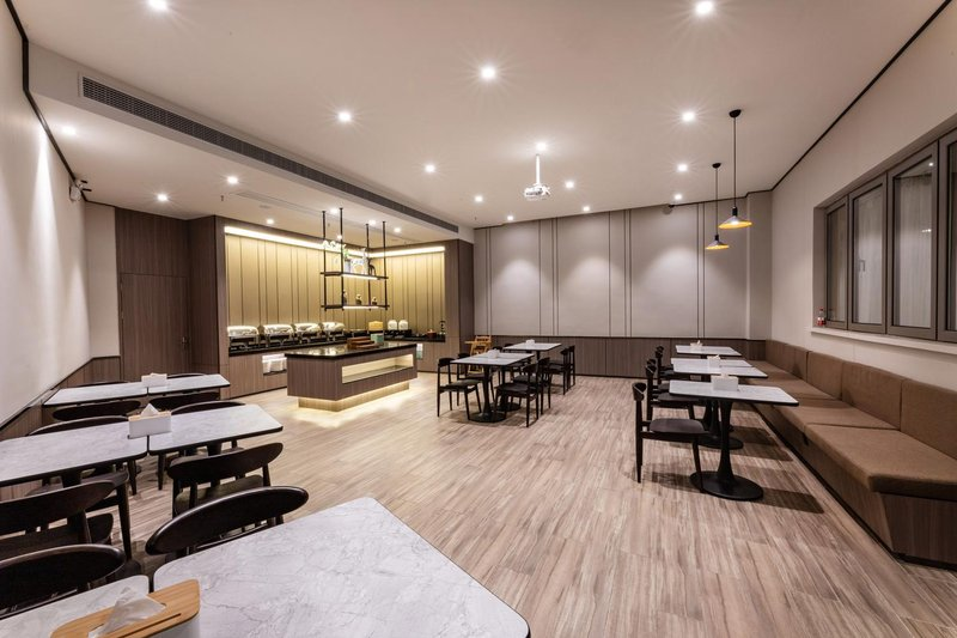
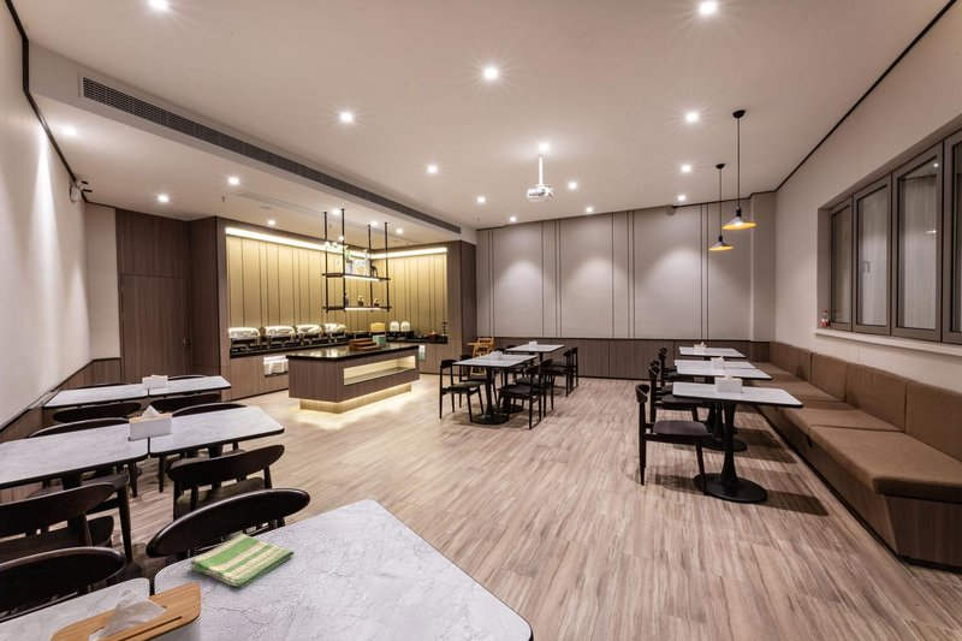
+ dish towel (242, 558)
